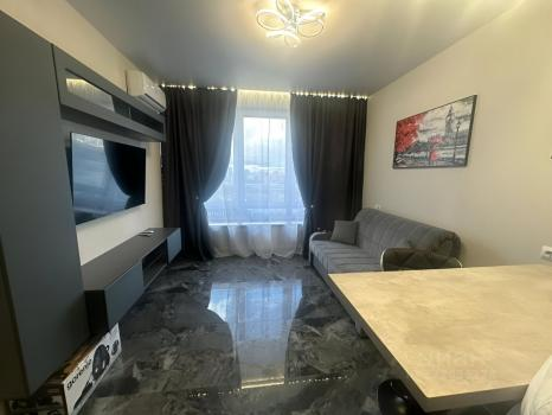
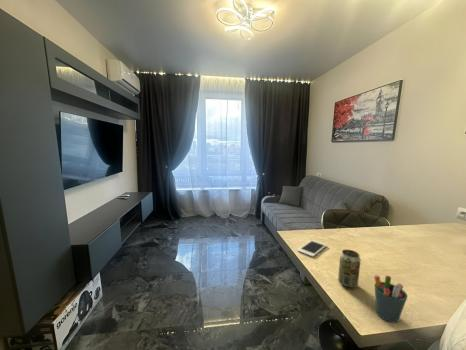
+ beverage can (349, 268)
+ pen holder (389, 295)
+ cell phone (312, 247)
